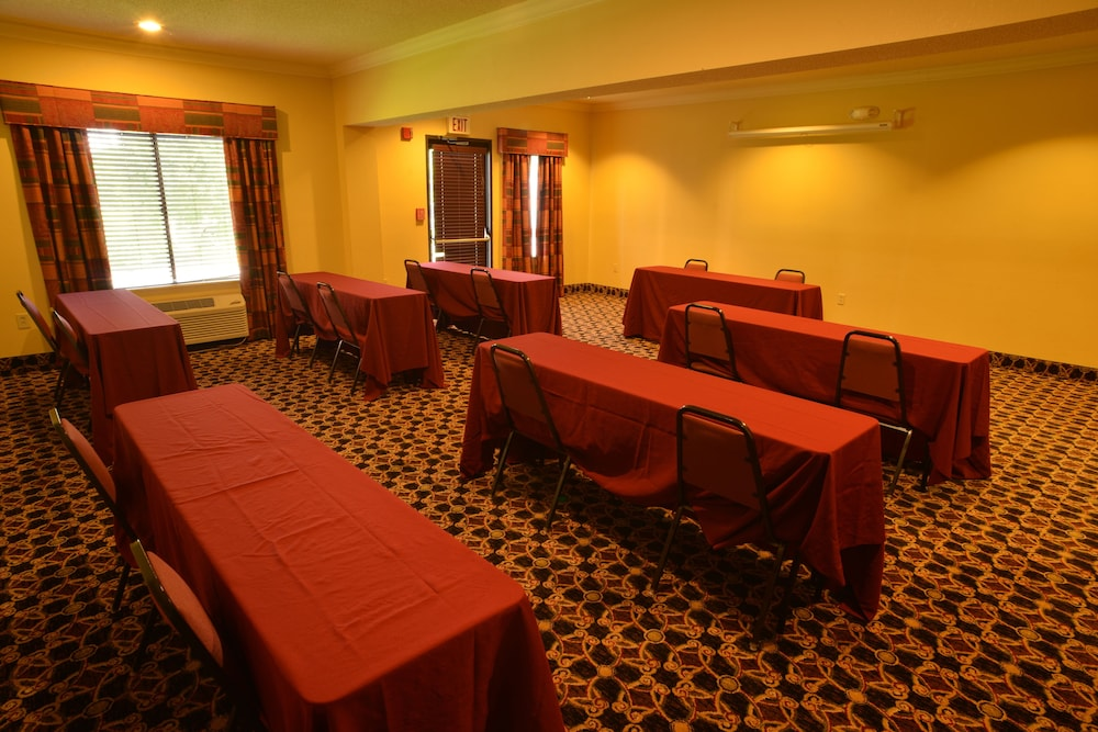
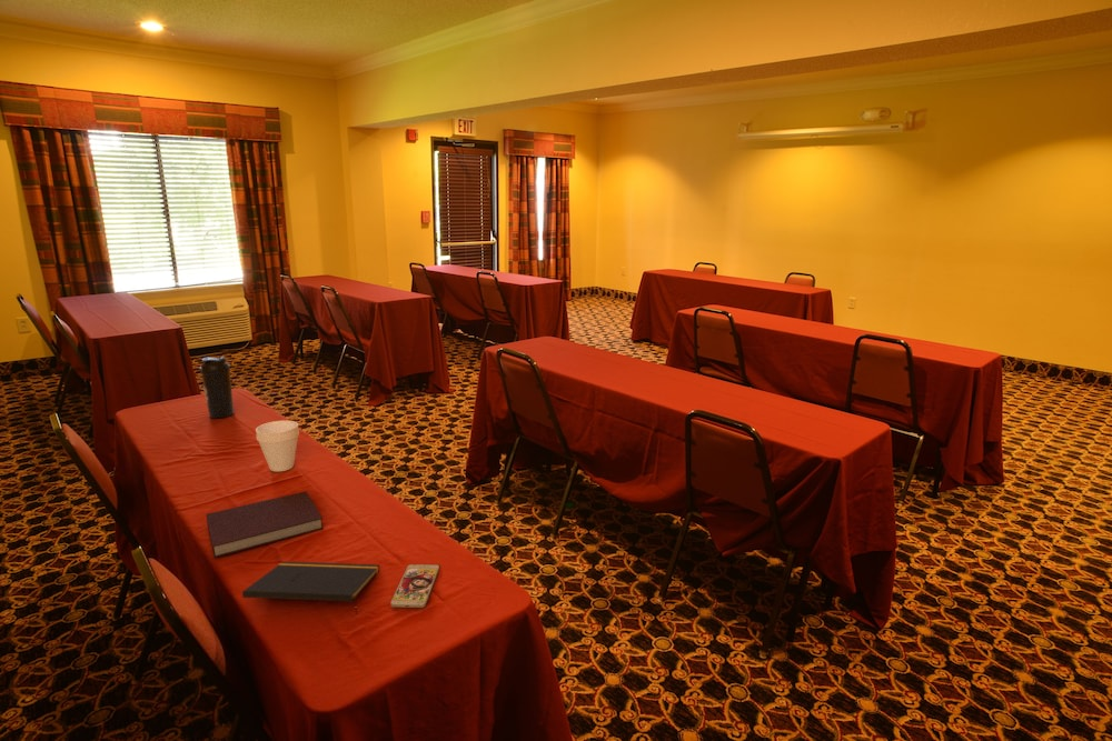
+ smartphone (416, 584)
+ notepad (315, 580)
+ notebook (264, 521)
+ water bottle (217, 387)
+ cup (279, 447)
